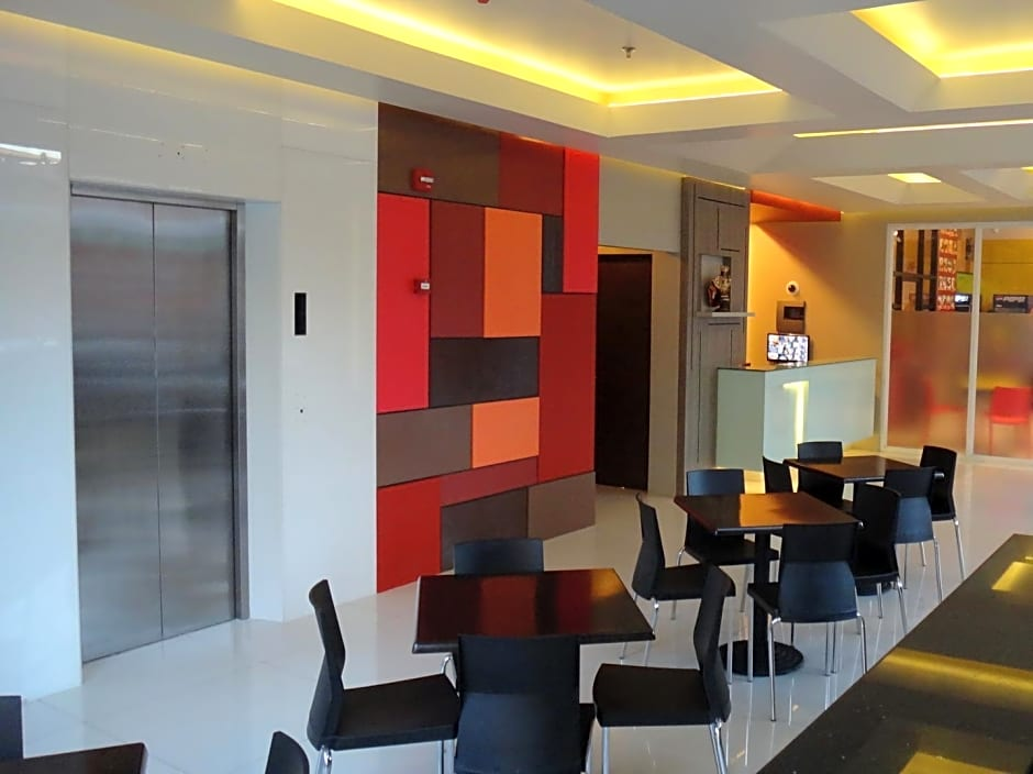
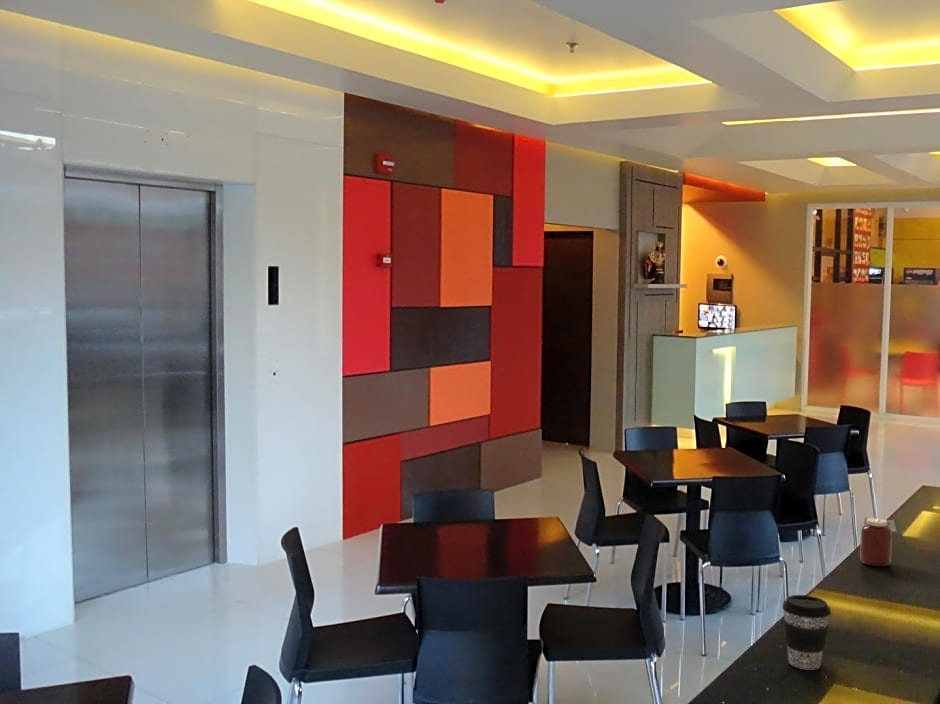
+ coffee cup (805, 632)
+ jar (877, 540)
